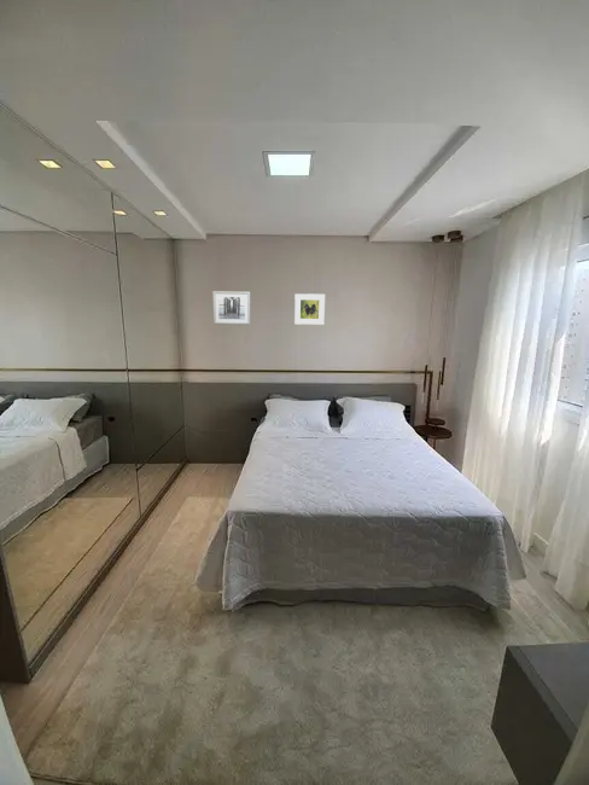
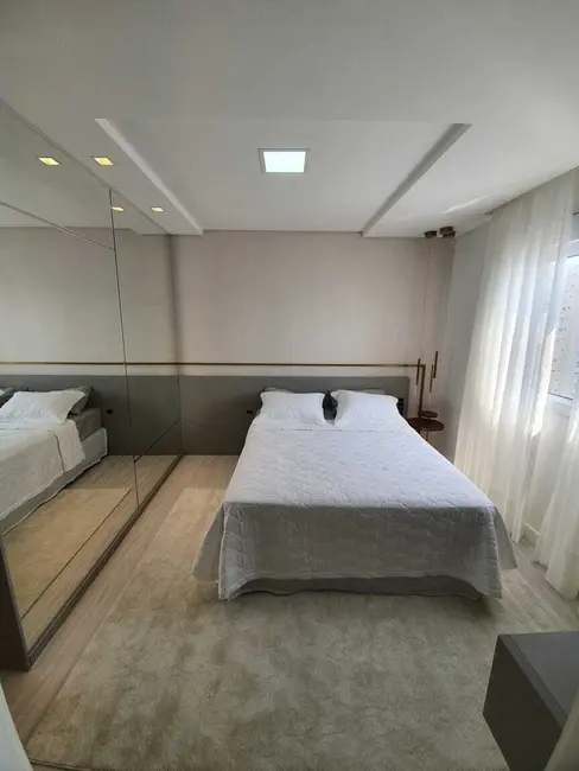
- wall art (232, 308)
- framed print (309, 309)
